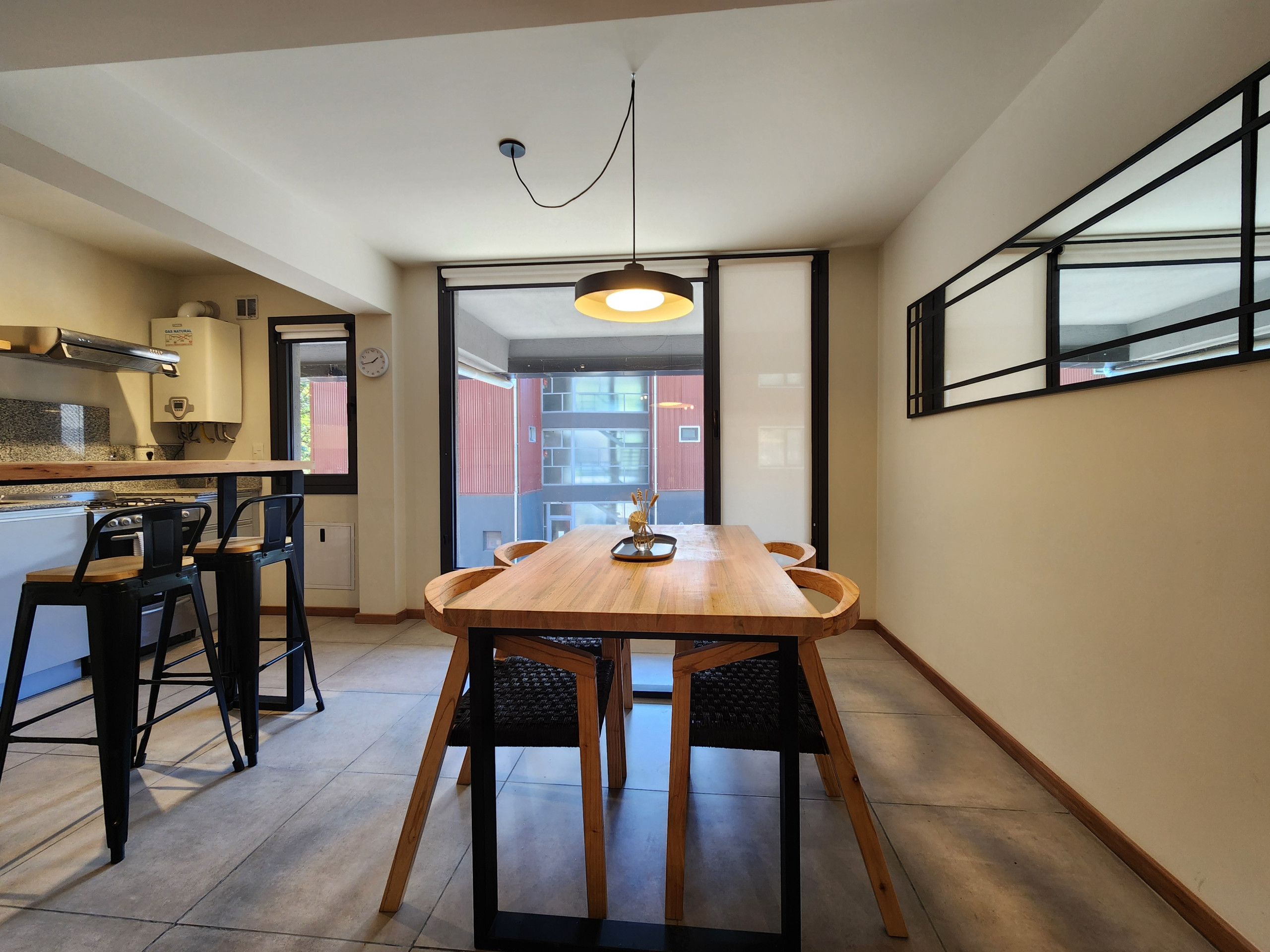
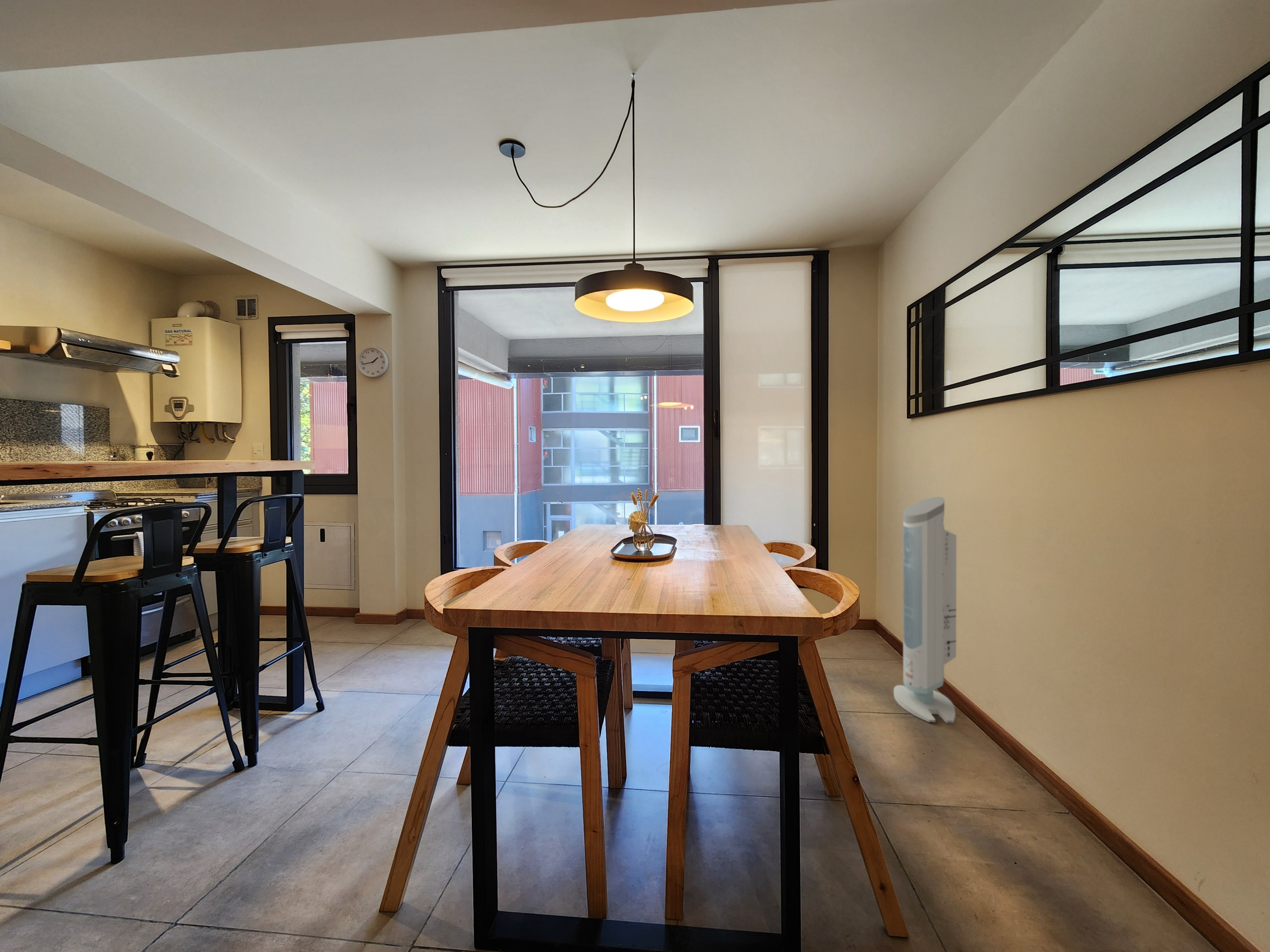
+ air purifier (924, 600)
